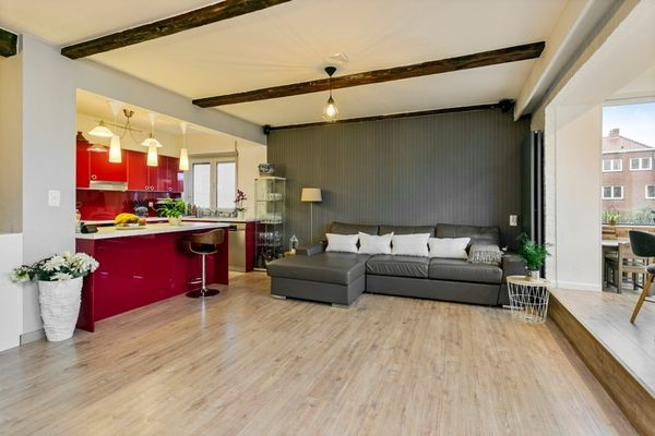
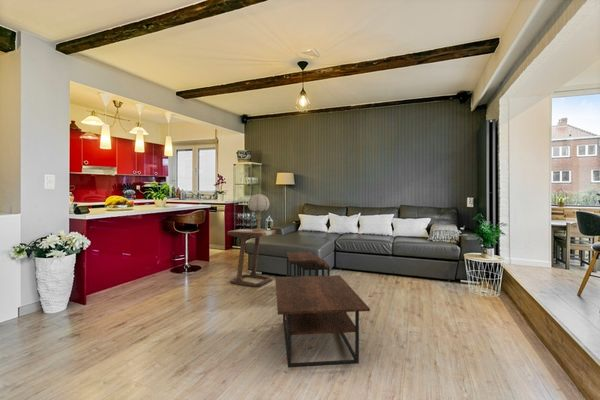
+ coffee table (307, 292)
+ side table (253, 256)
+ table lamp (258, 211)
